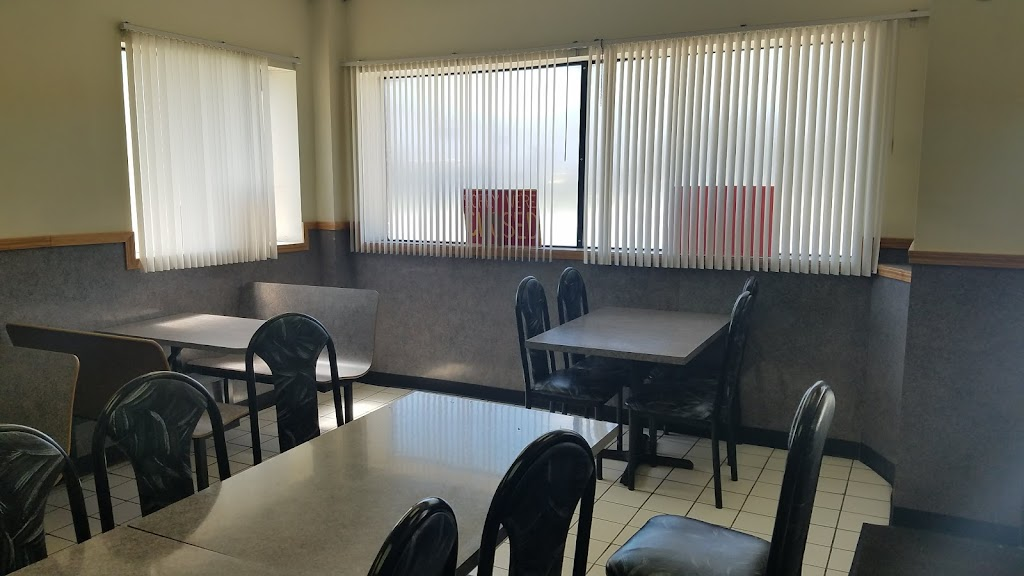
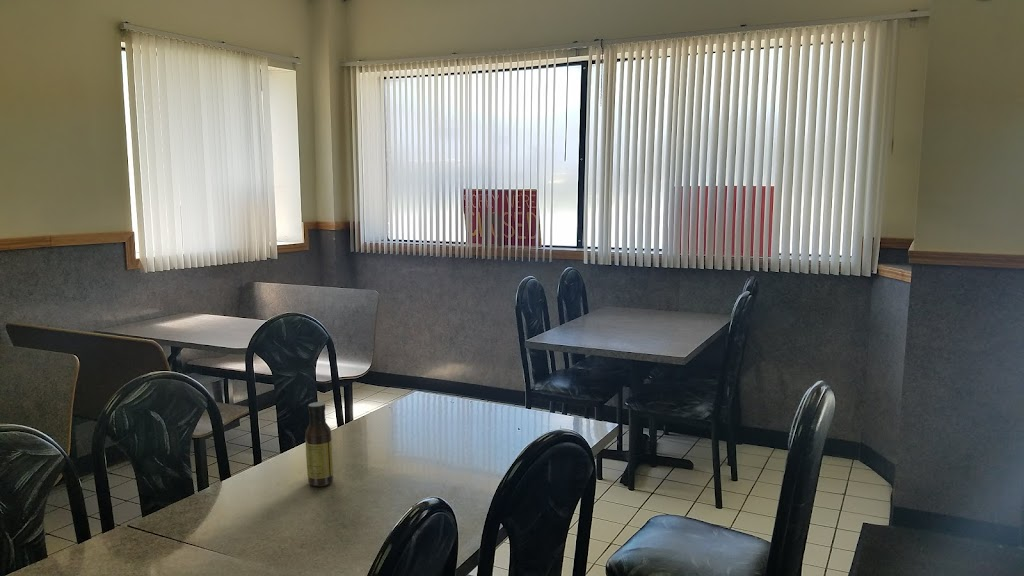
+ sauce bottle (319, 443)
